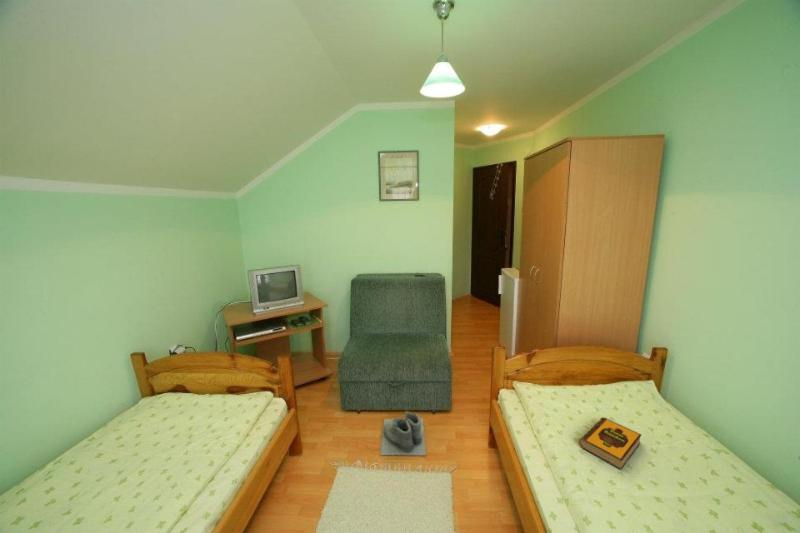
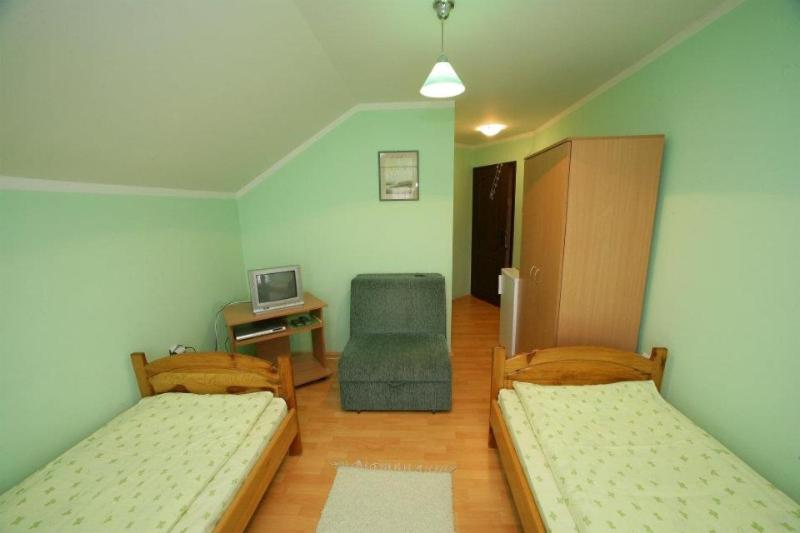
- hardback book (609, 440)
- boots (403, 424)
